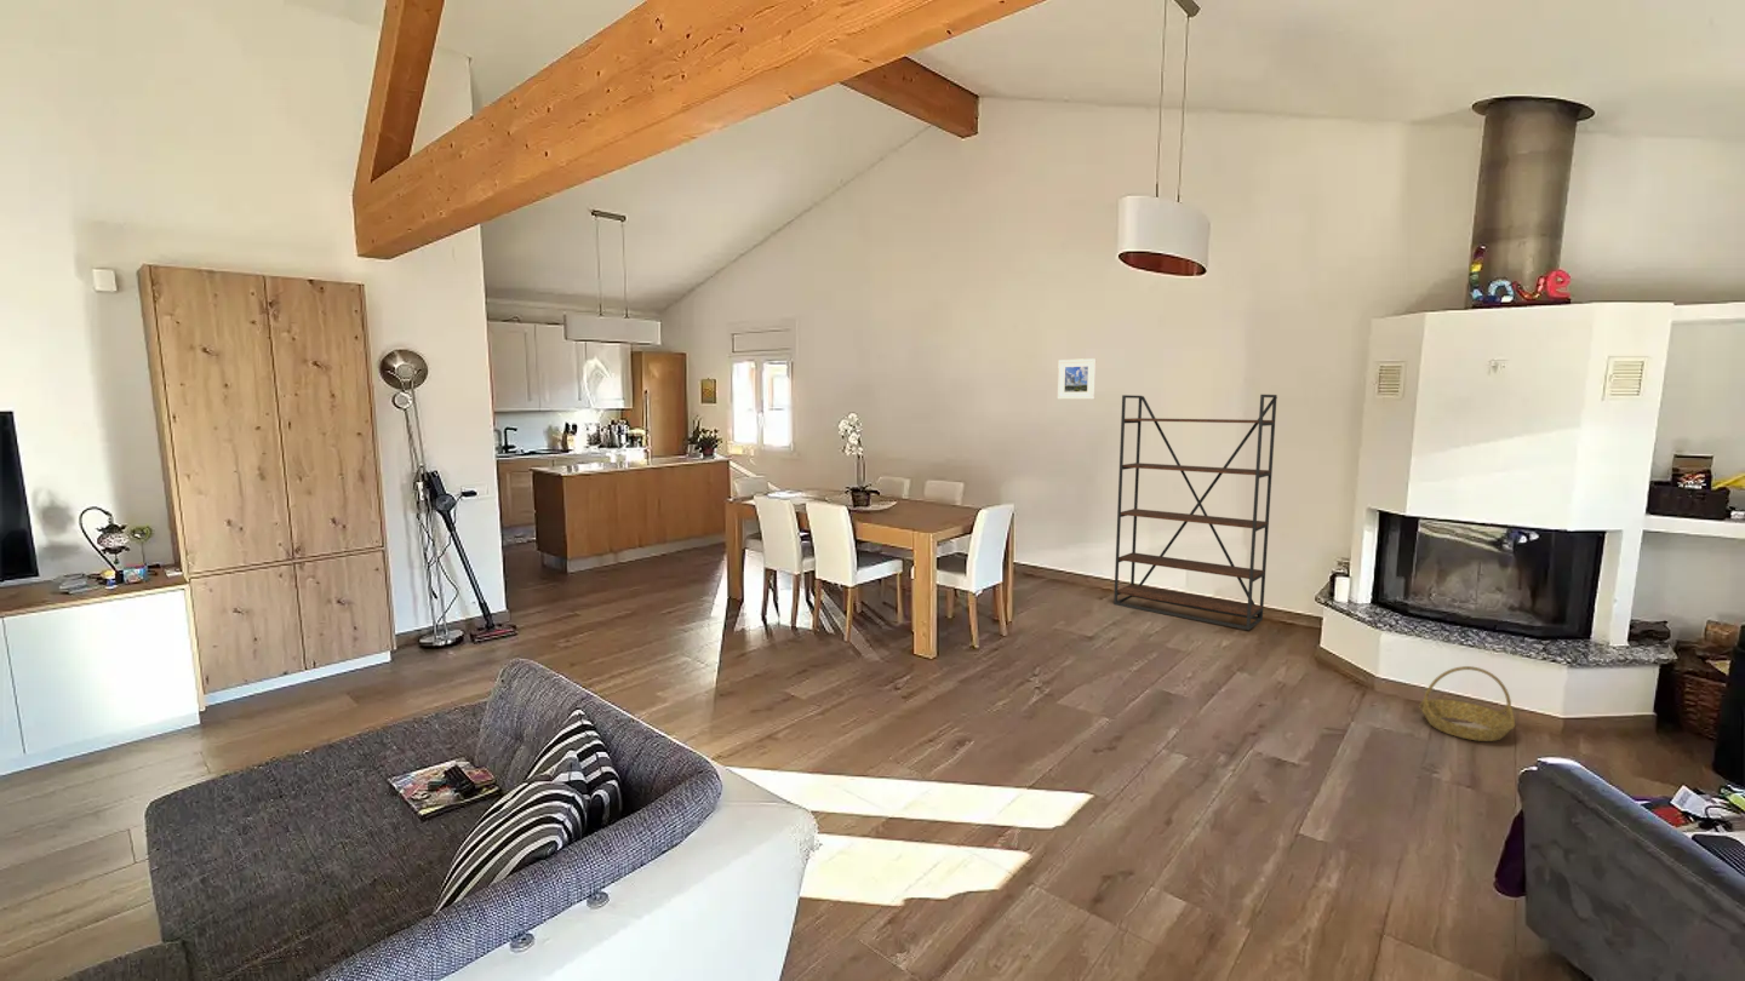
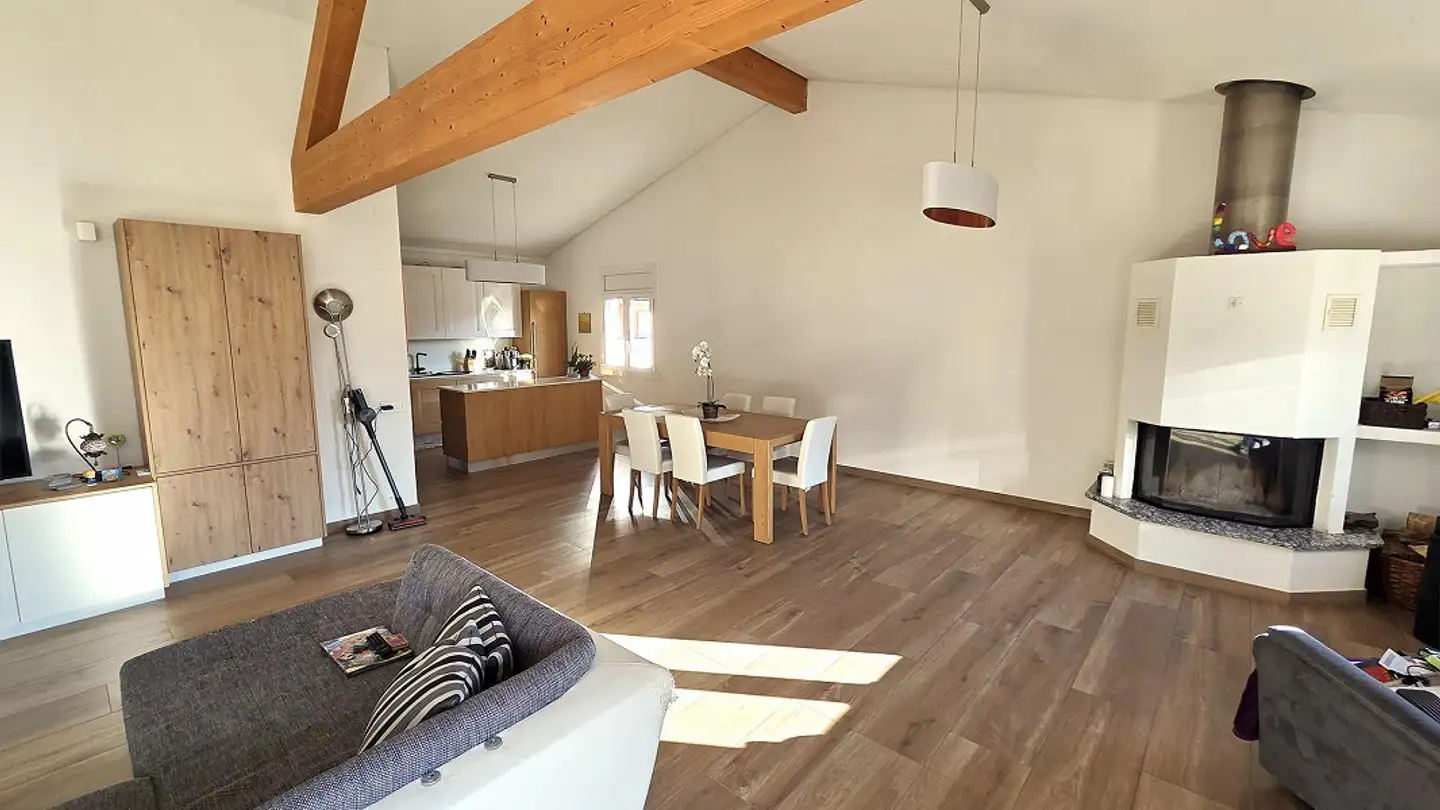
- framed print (1076, 379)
- bookshelf (1194, 507)
- basket (1466, 702)
